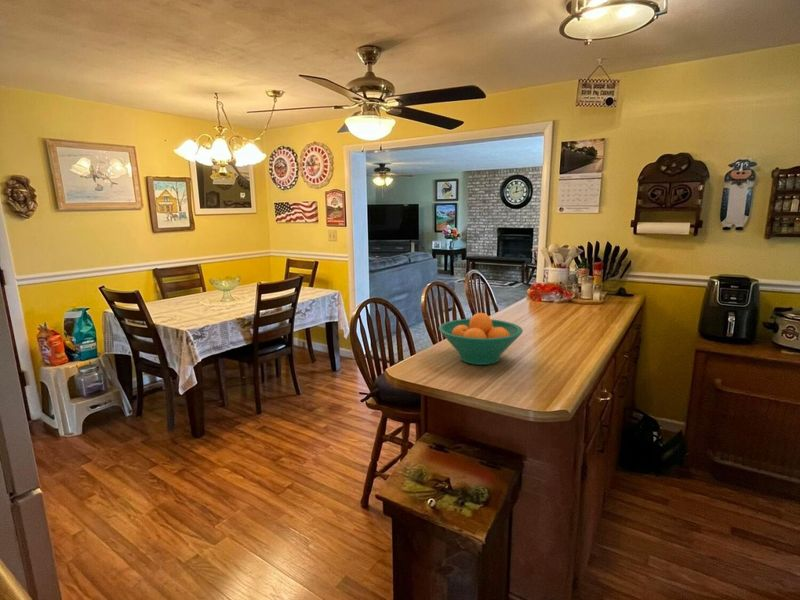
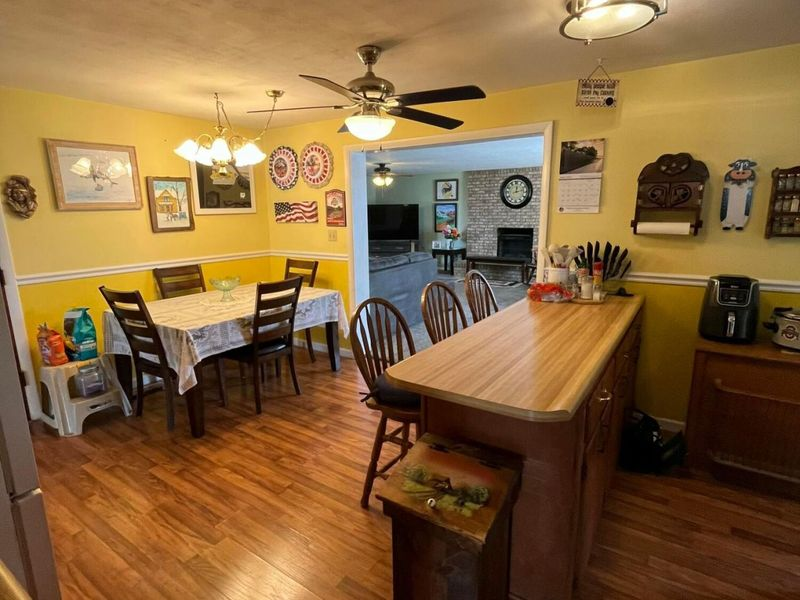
- fruit bowl (479, 336)
